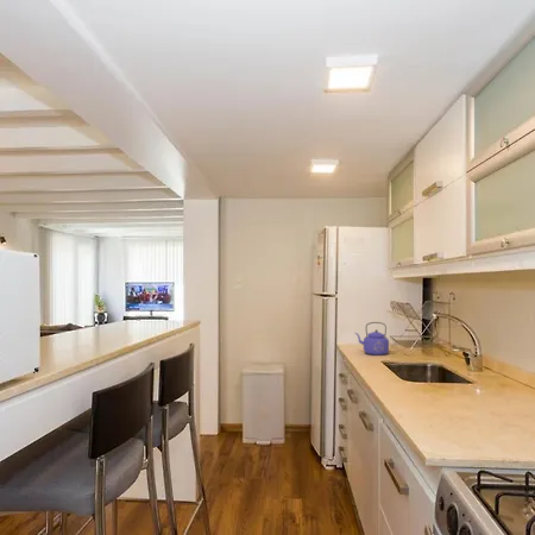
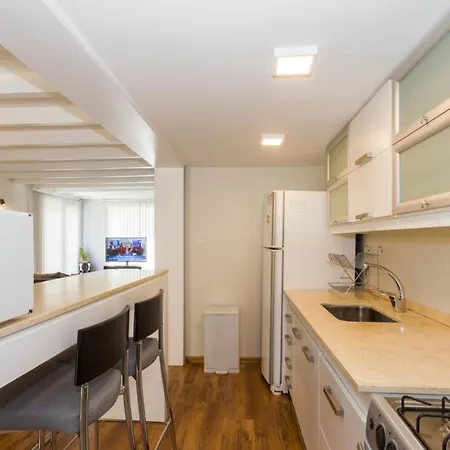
- kettle (371, 336)
